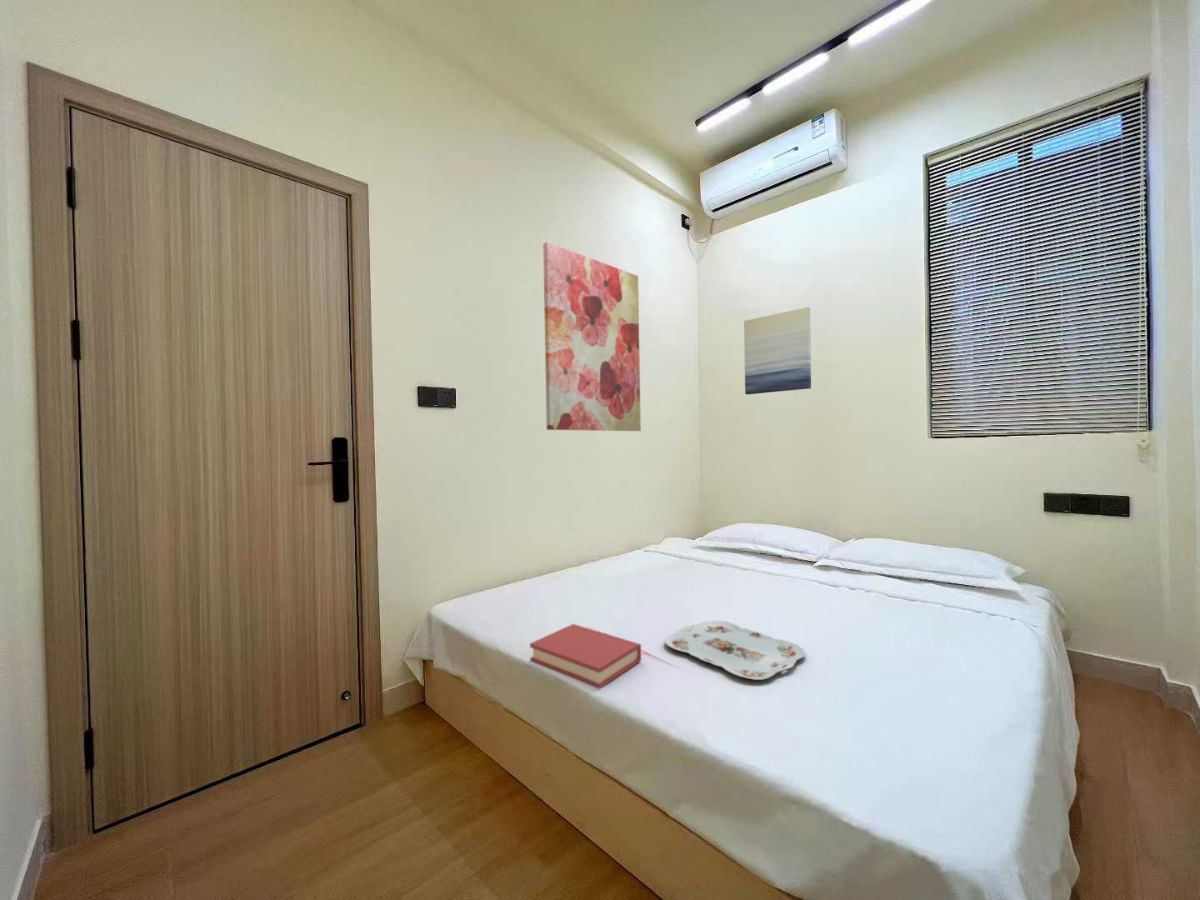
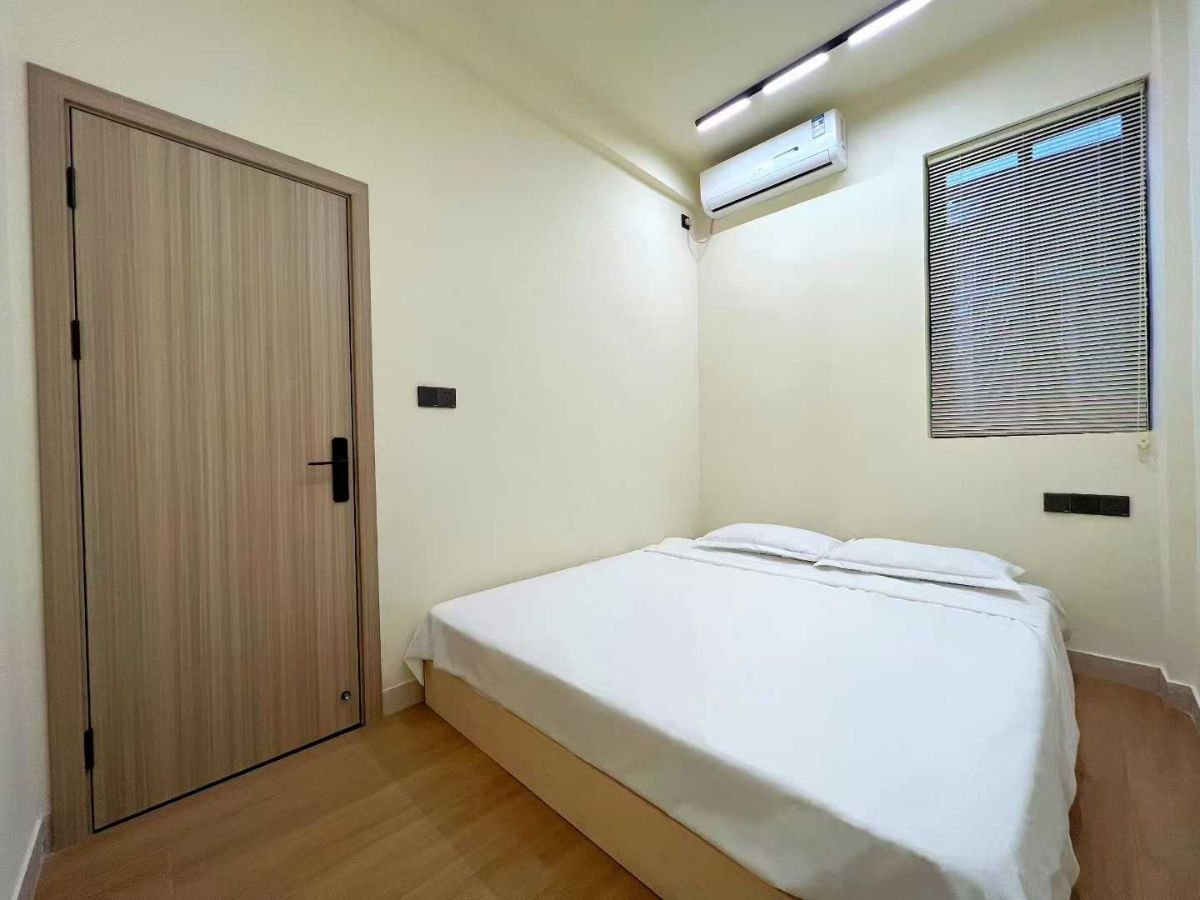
- wall art (596, 345)
- serving tray (732, 647)
- hardback book (585, 652)
- wall art (776, 353)
